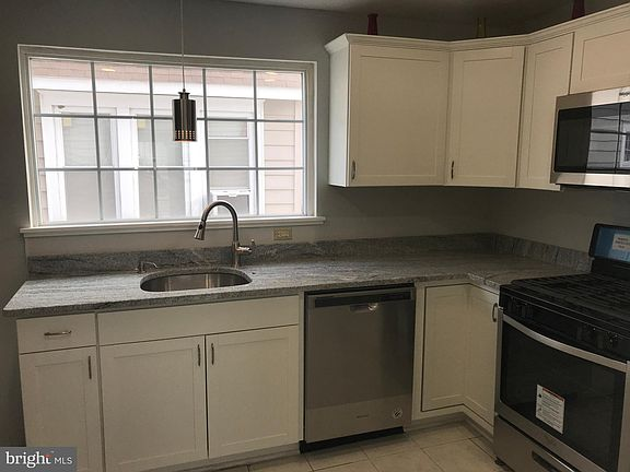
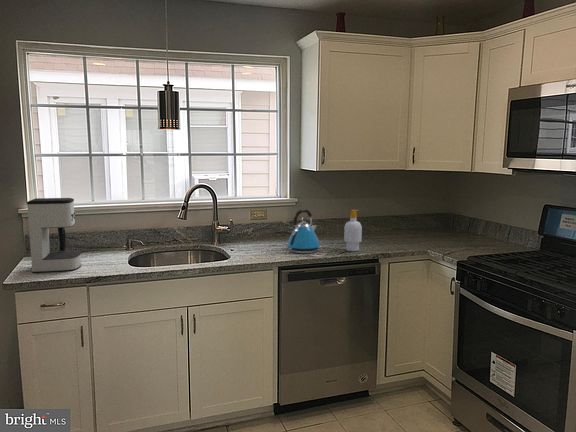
+ coffee maker (59, 233)
+ kettle (302, 229)
+ soap bottle (353, 230)
